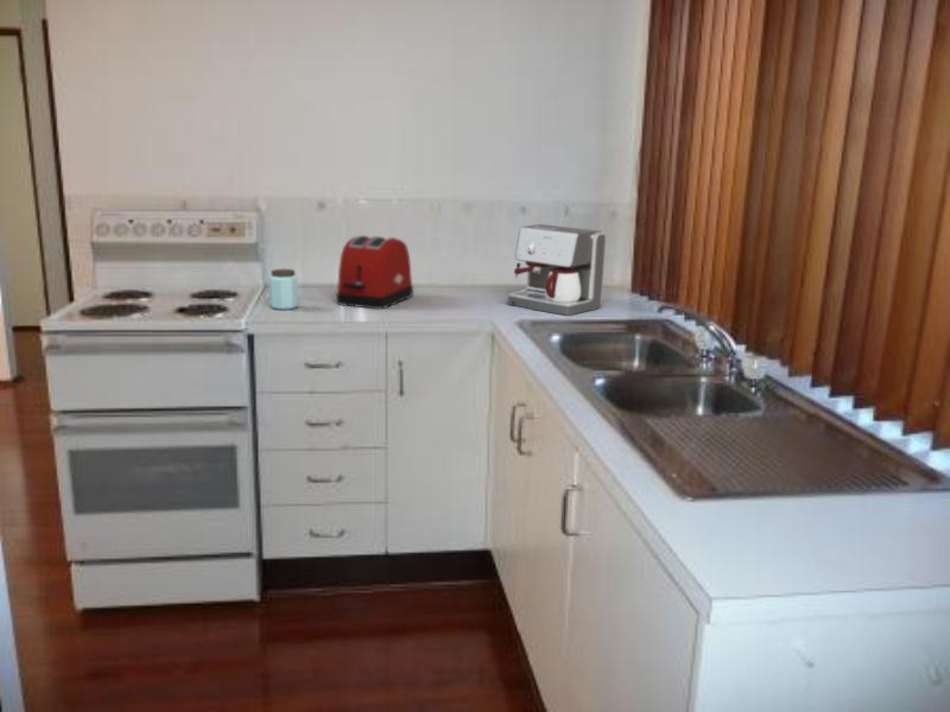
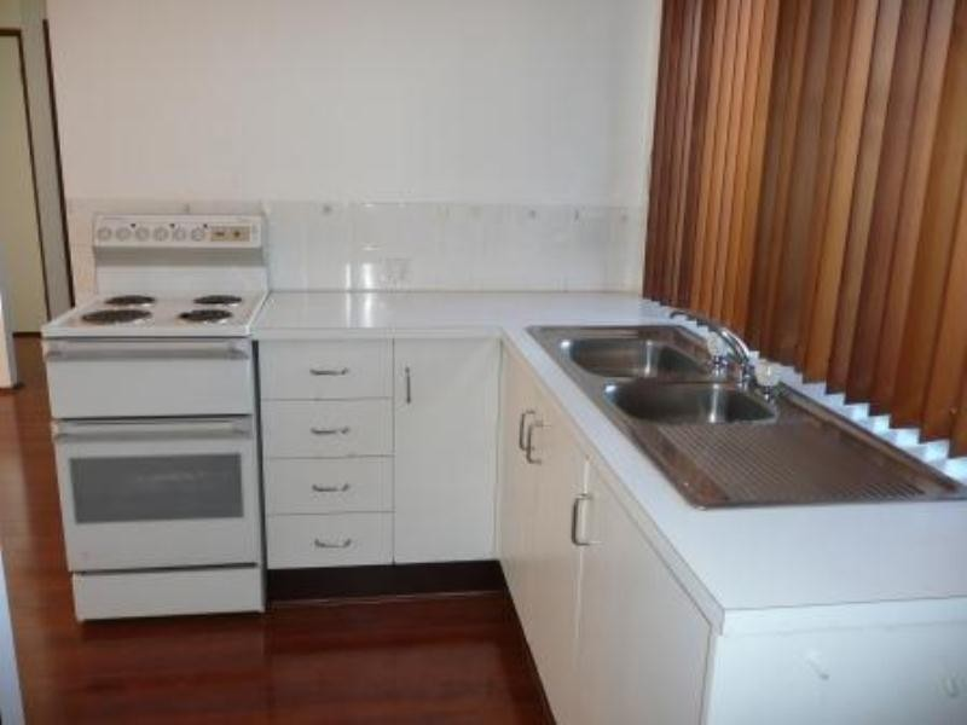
- coffee maker (556, 267)
- toaster (375, 268)
- peanut butter (283, 288)
